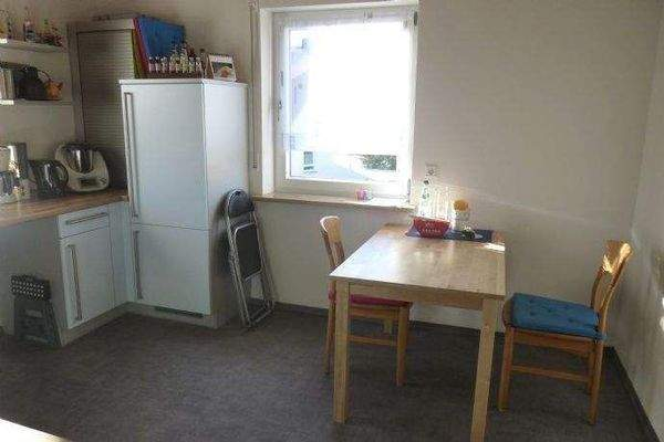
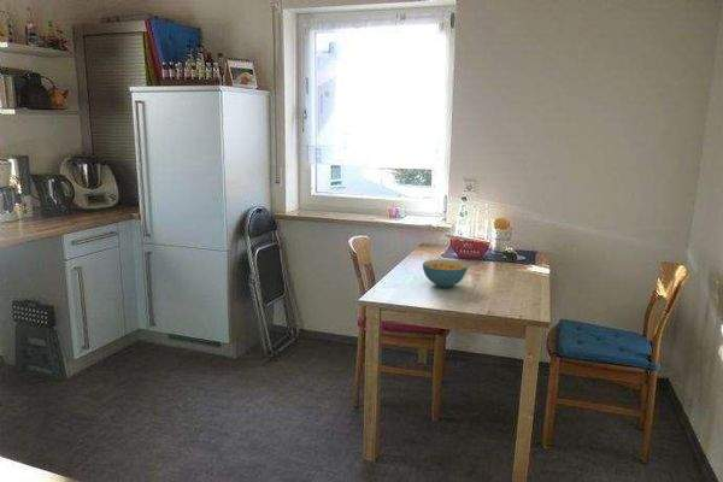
+ cereal bowl (443, 275)
